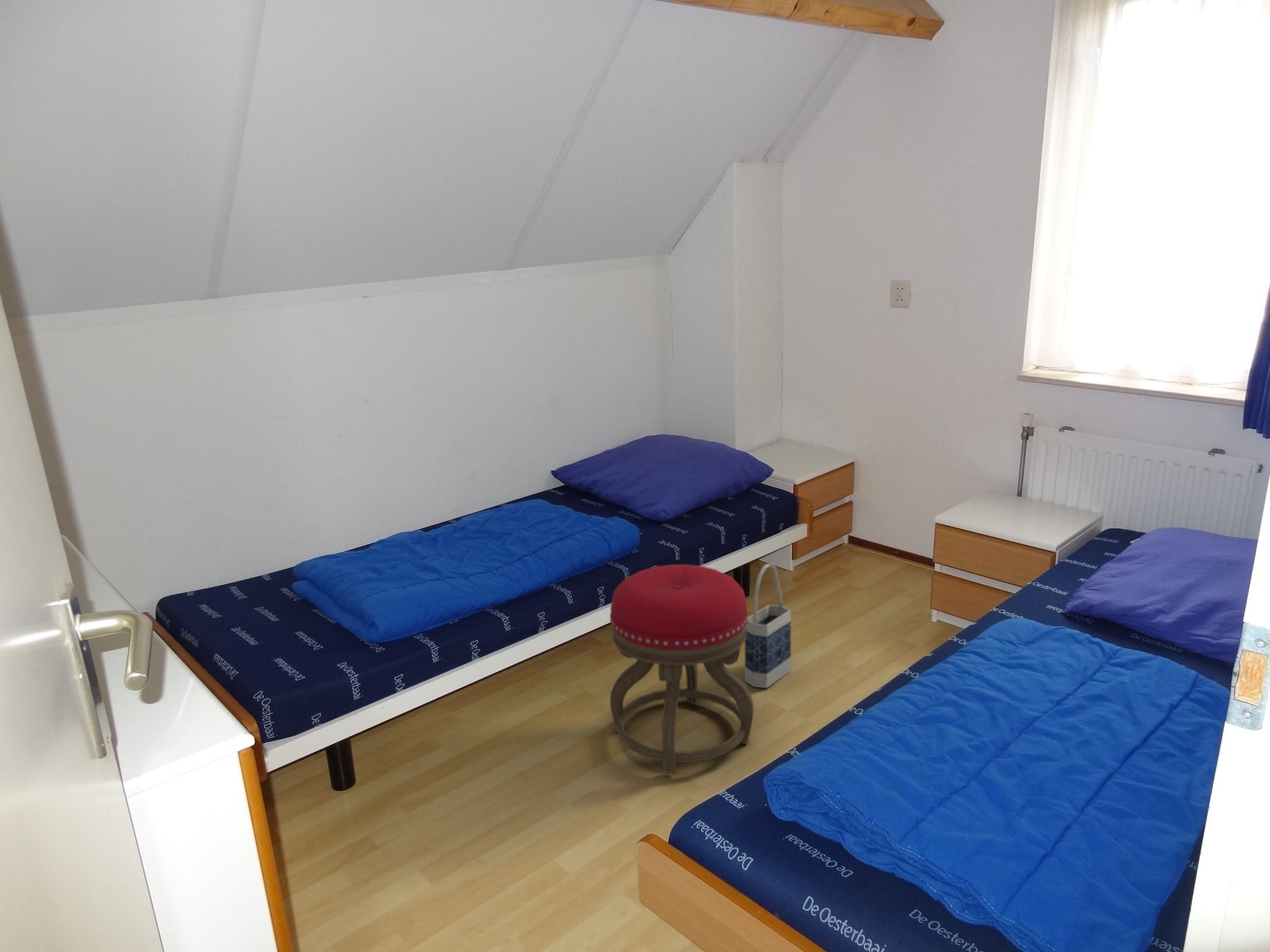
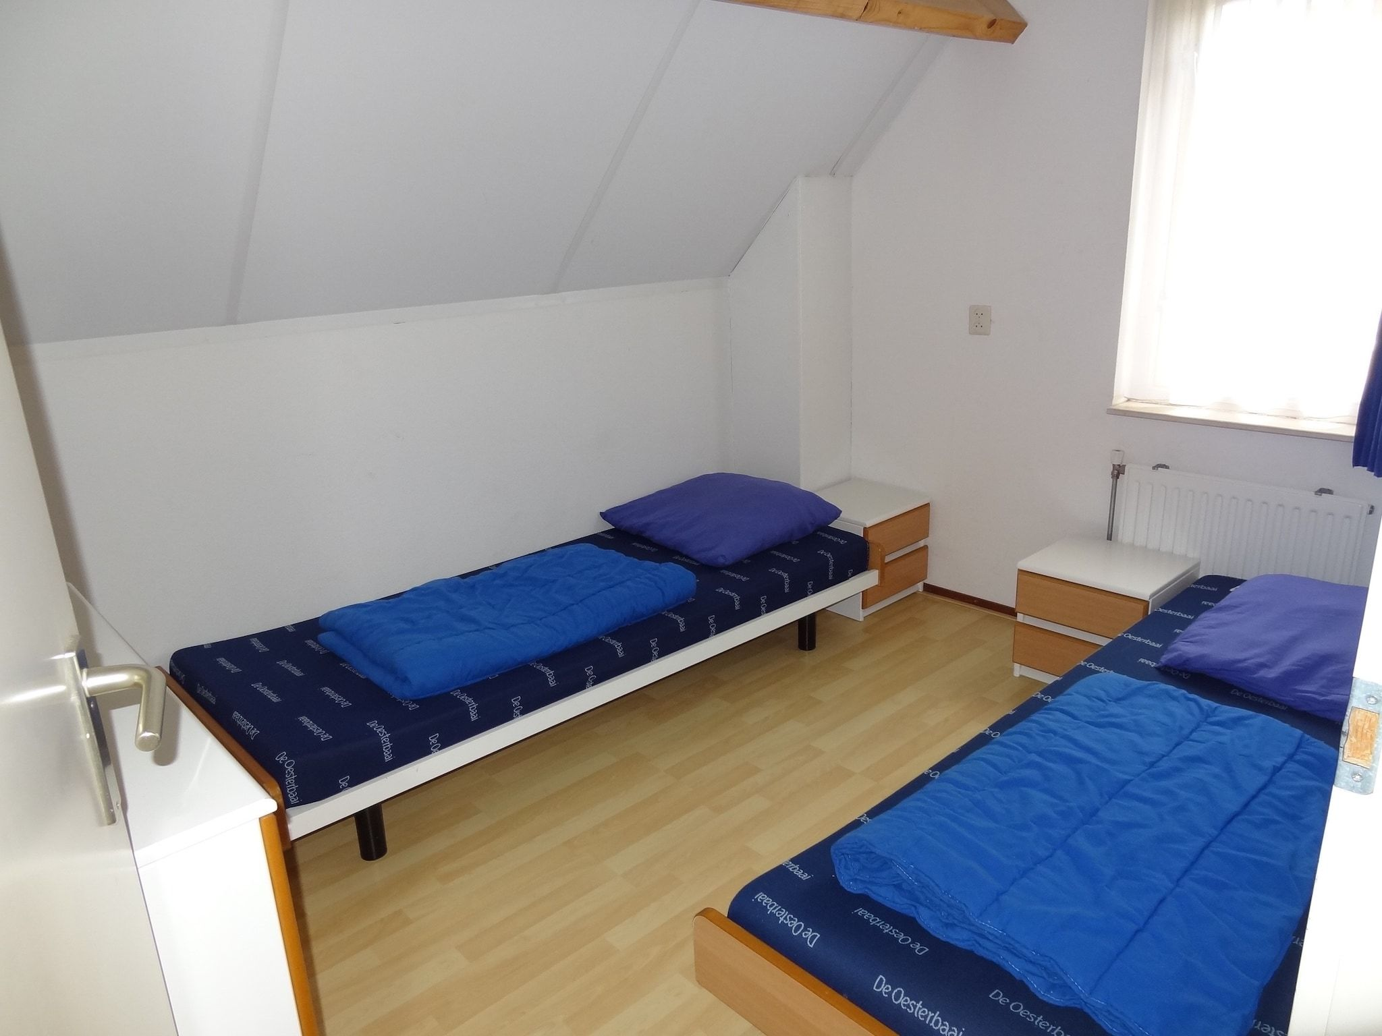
- bag (768, 621)
- stool (680, 660)
